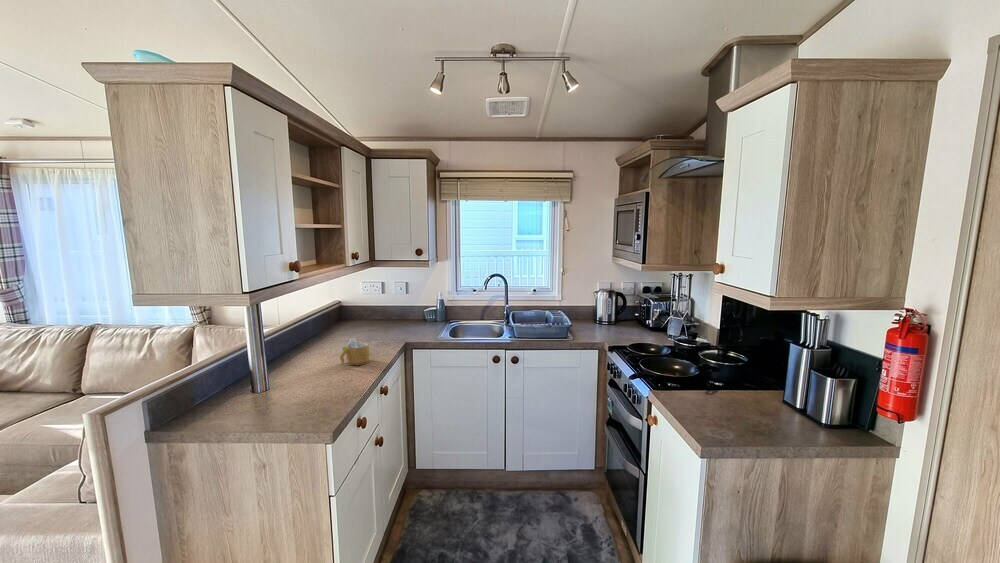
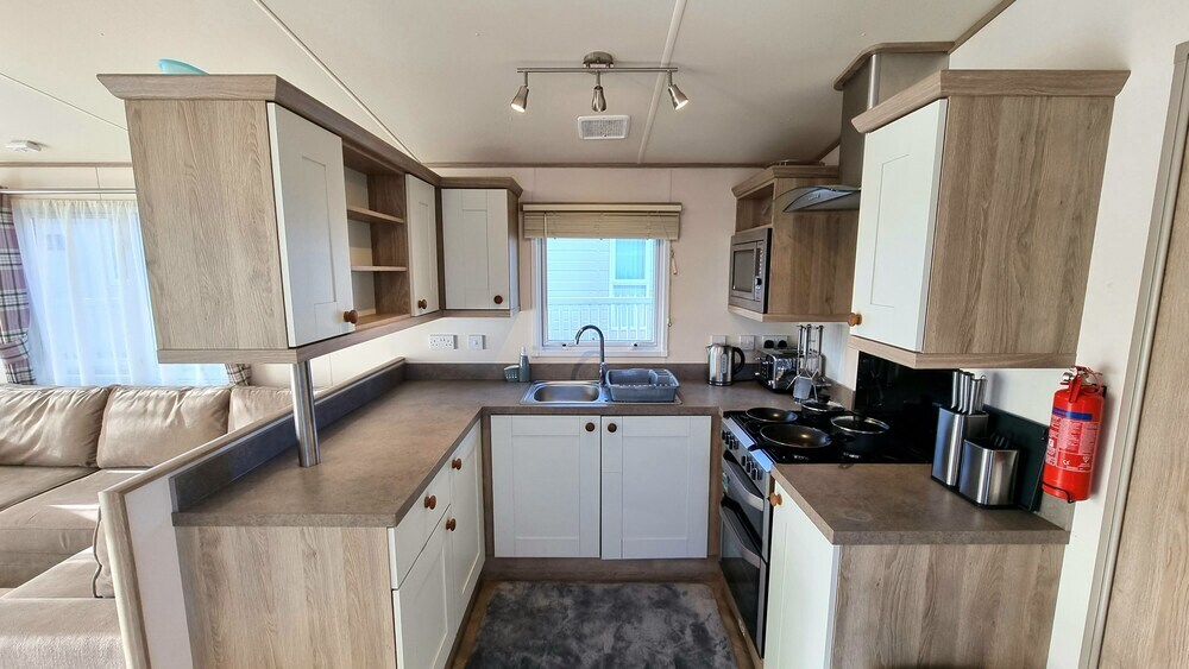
- mug (353, 351)
